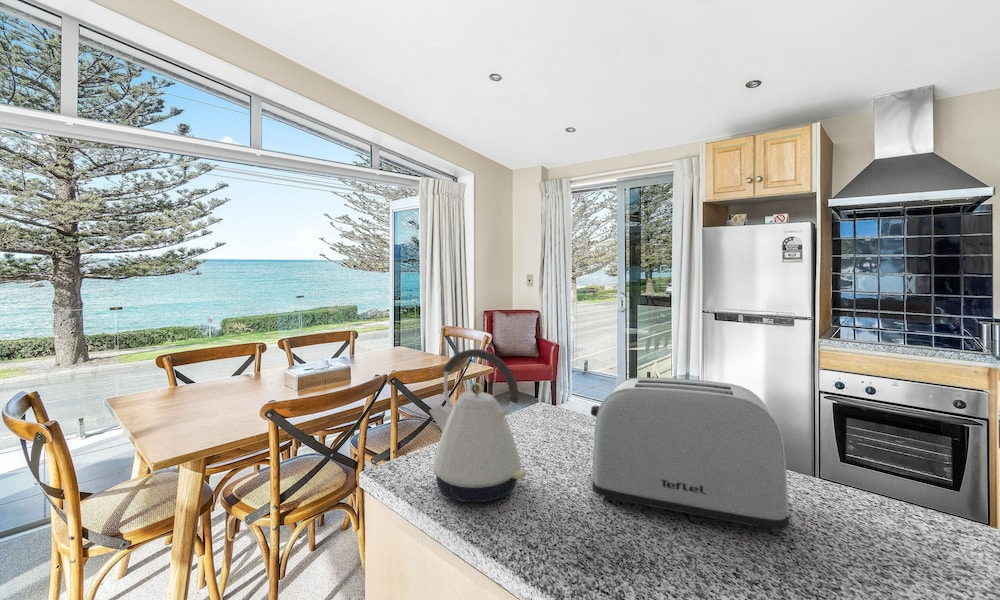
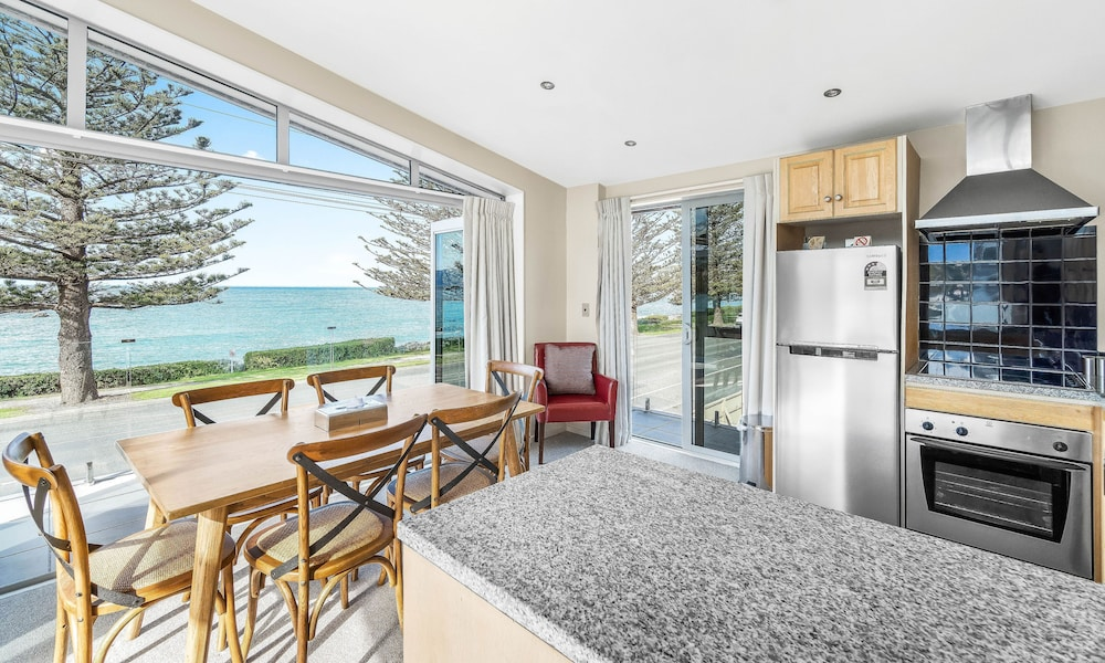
- toaster (678, 440)
- kettle (473, 417)
